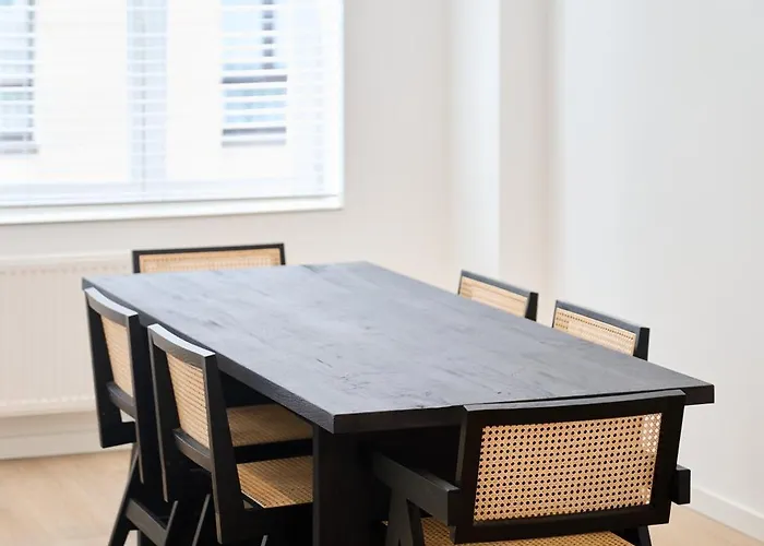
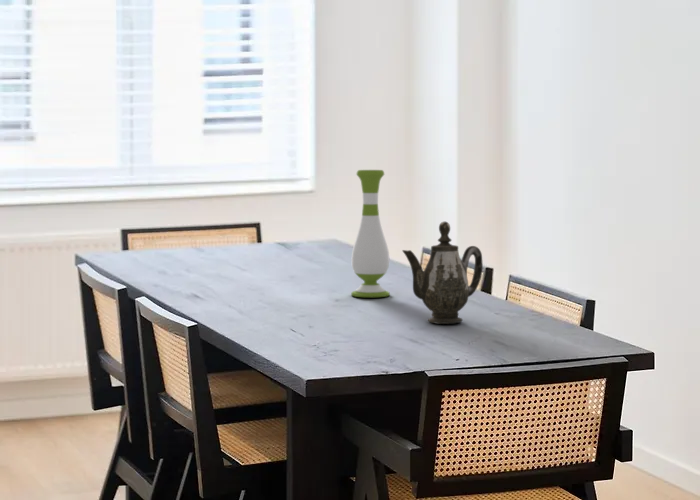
+ teapot (442, 271)
+ vase (370, 232)
